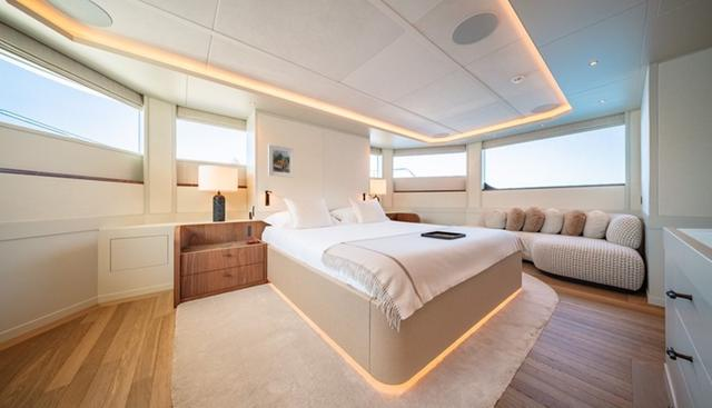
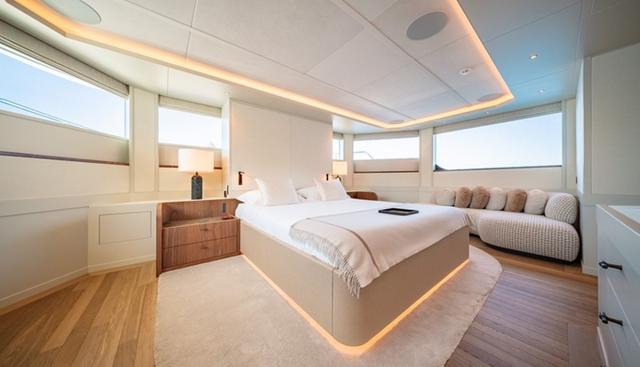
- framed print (280, 161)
